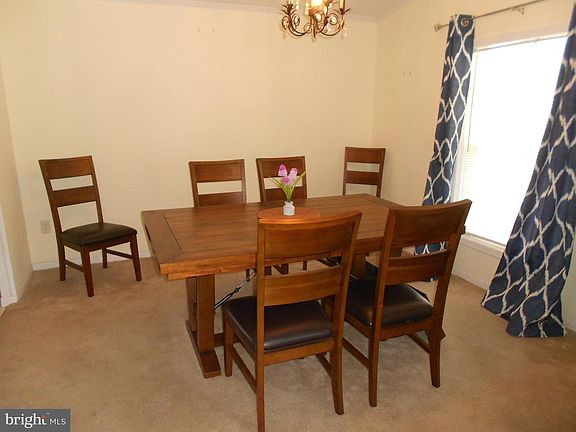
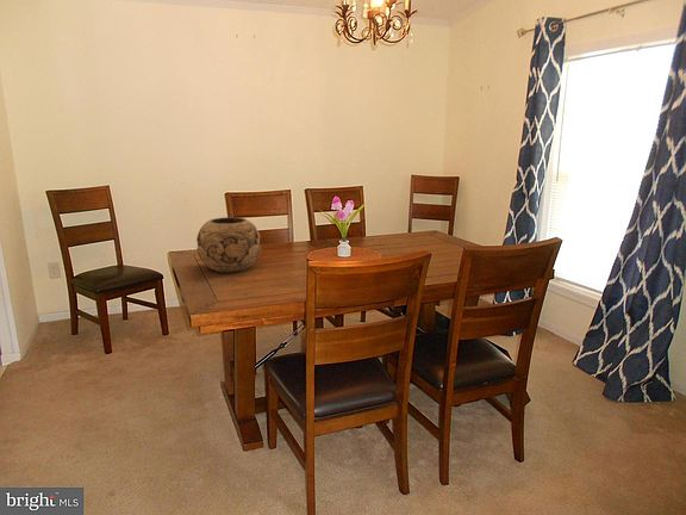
+ decorative bowl (229, 244)
